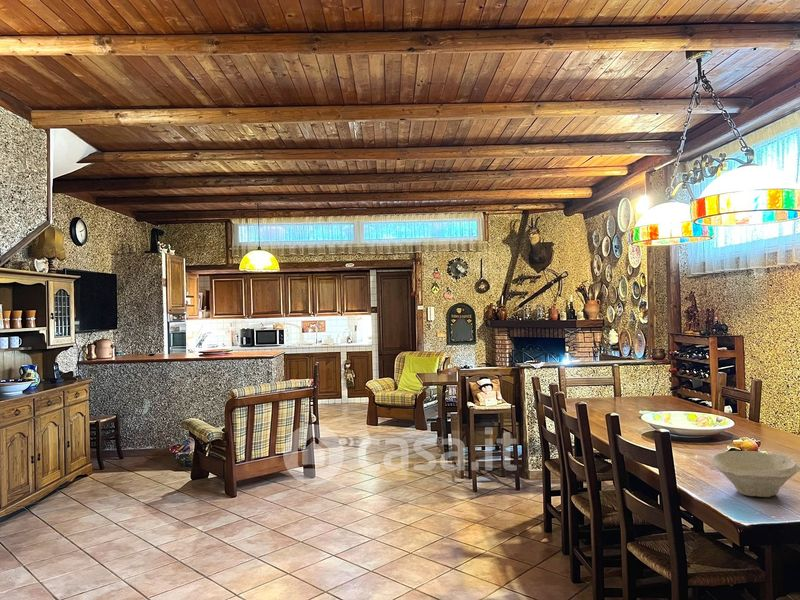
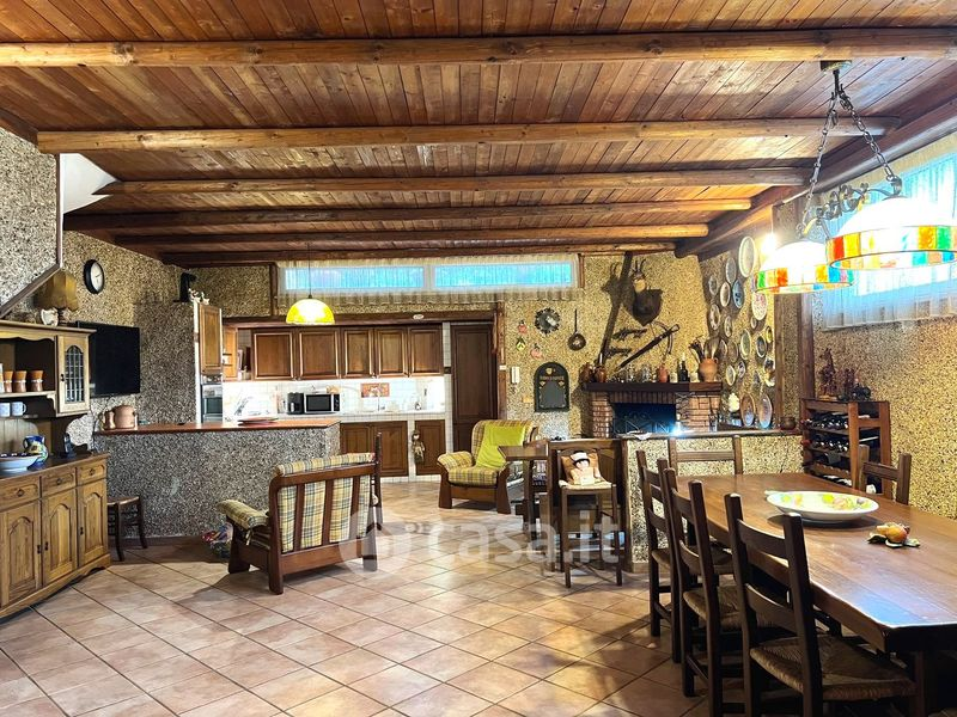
- bowl (754, 474)
